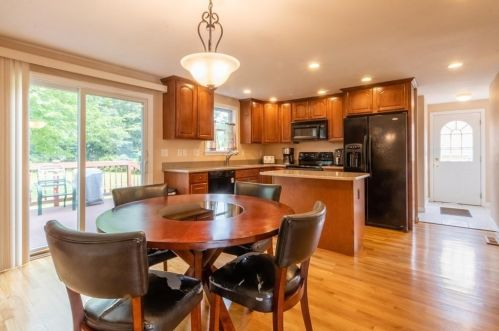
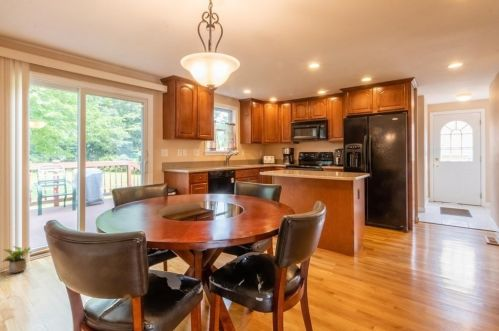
+ potted plant (16, 258)
